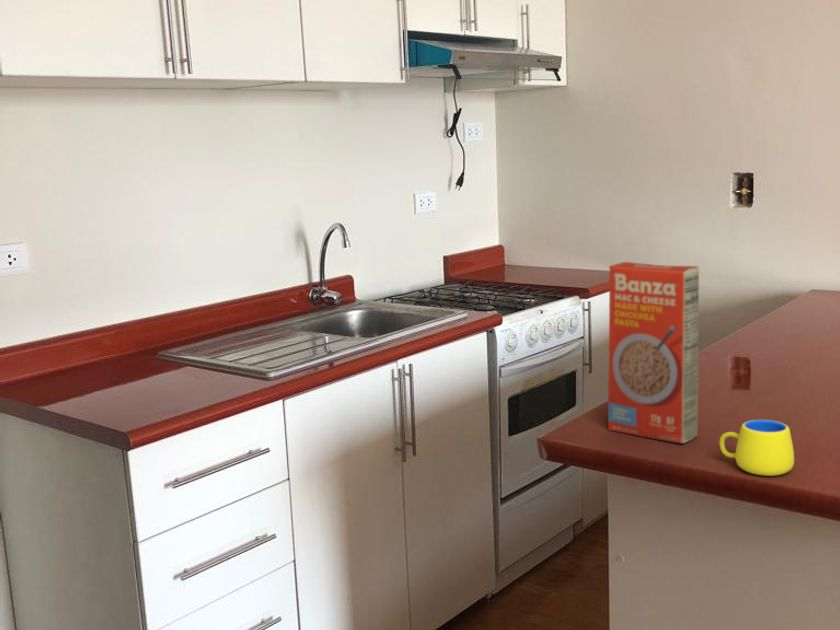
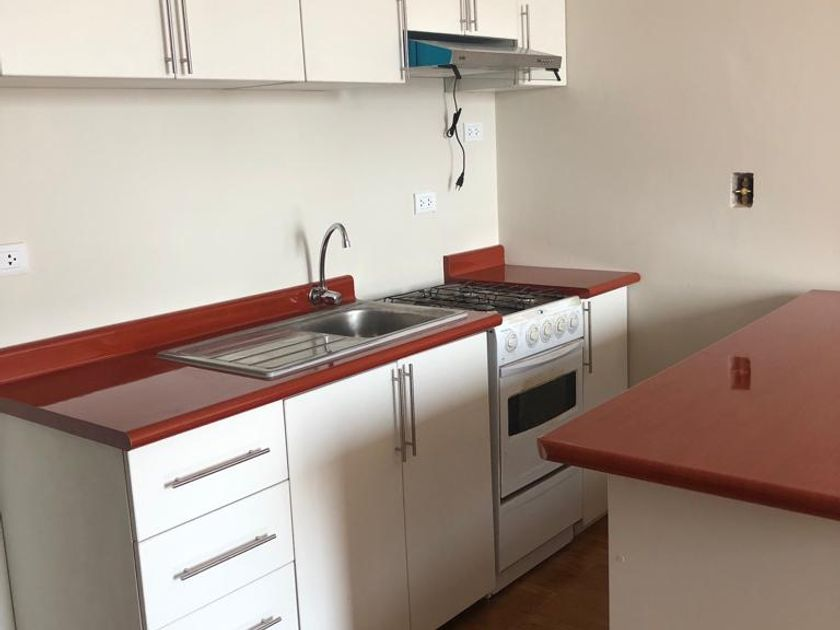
- macaroni box (652, 350)
- mug (756, 446)
